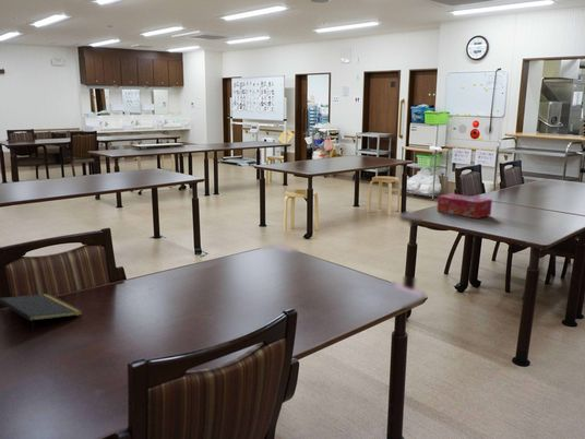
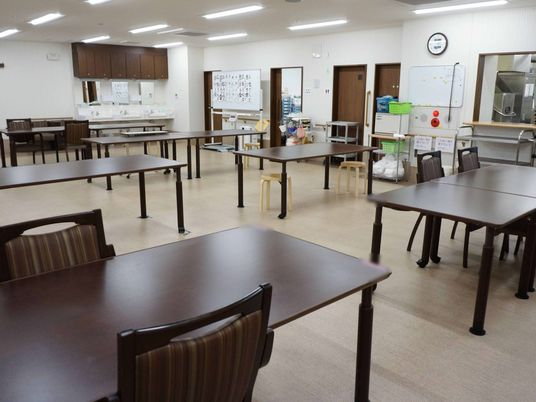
- notepad (39, 306)
- tissue box (464, 205)
